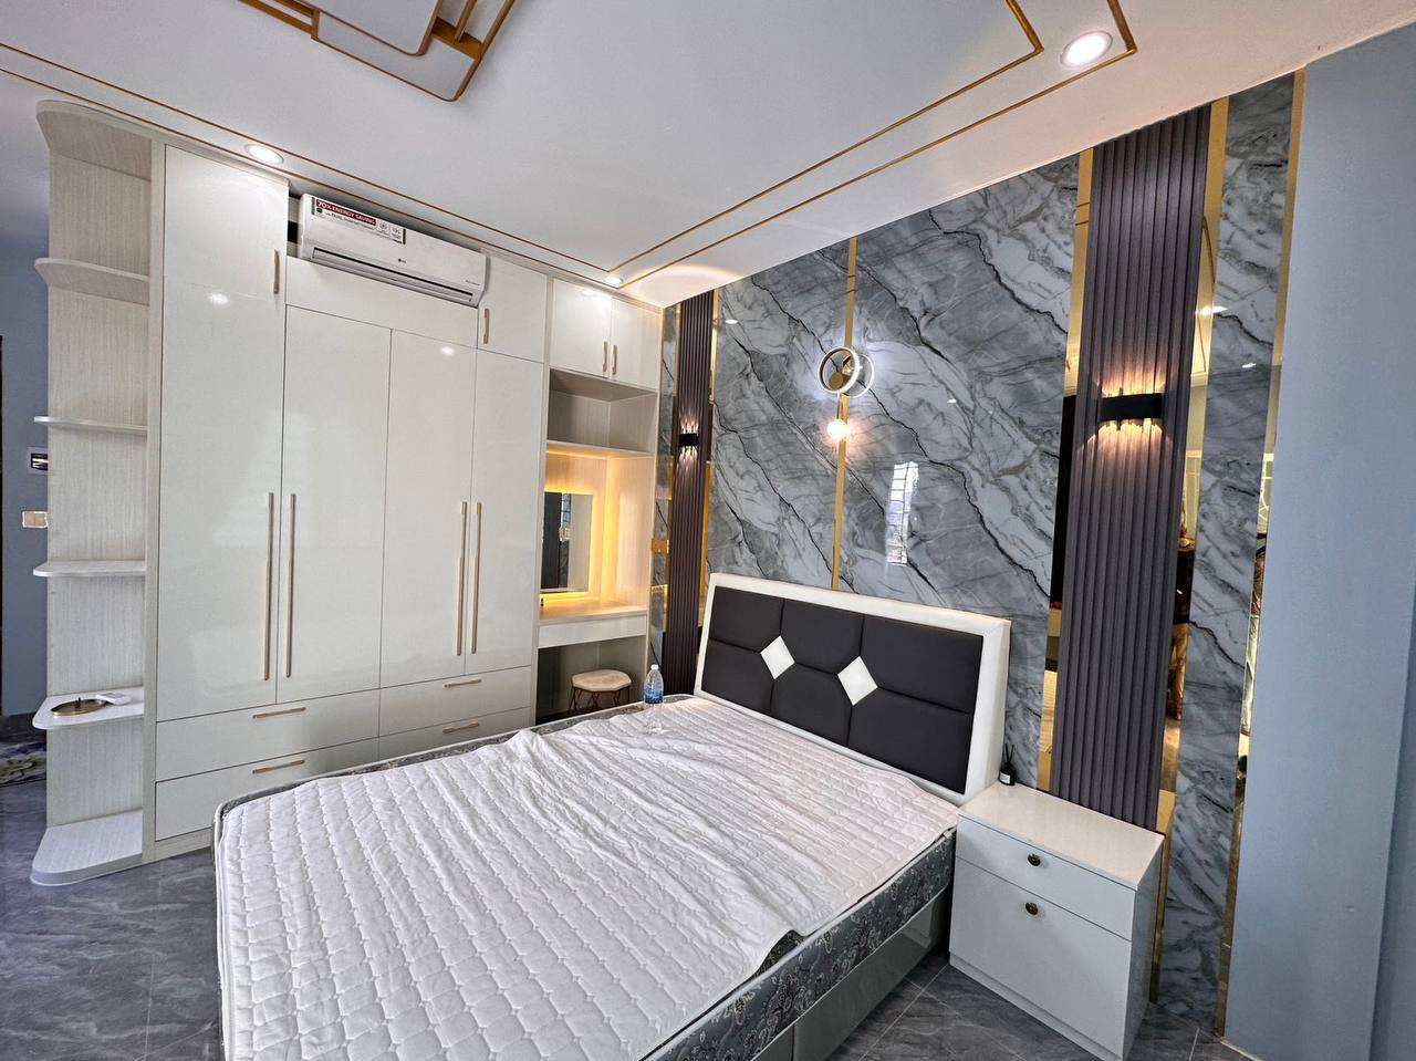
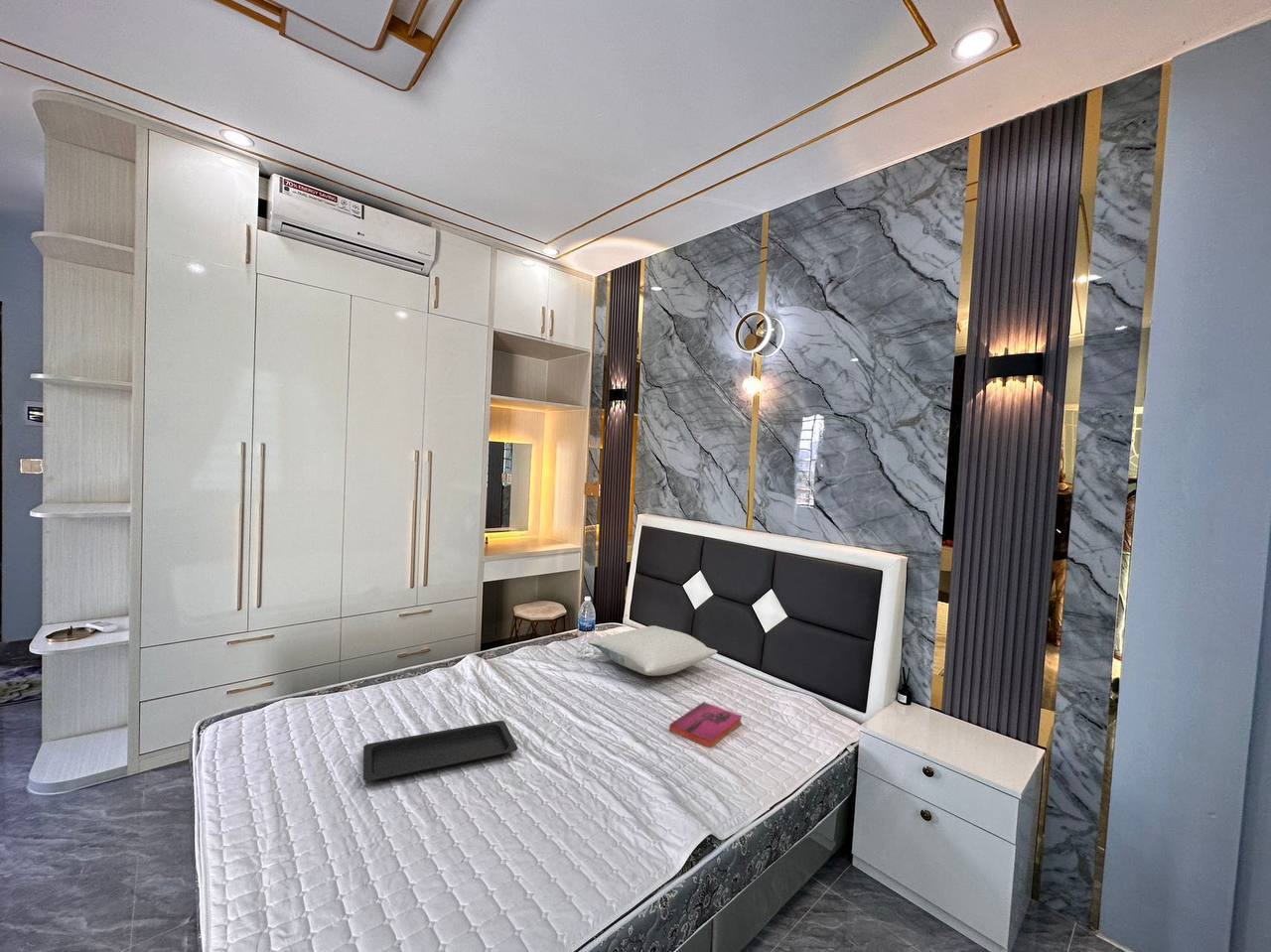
+ hardback book (706, 723)
+ serving tray (441, 750)
+ pillow (651, 648)
